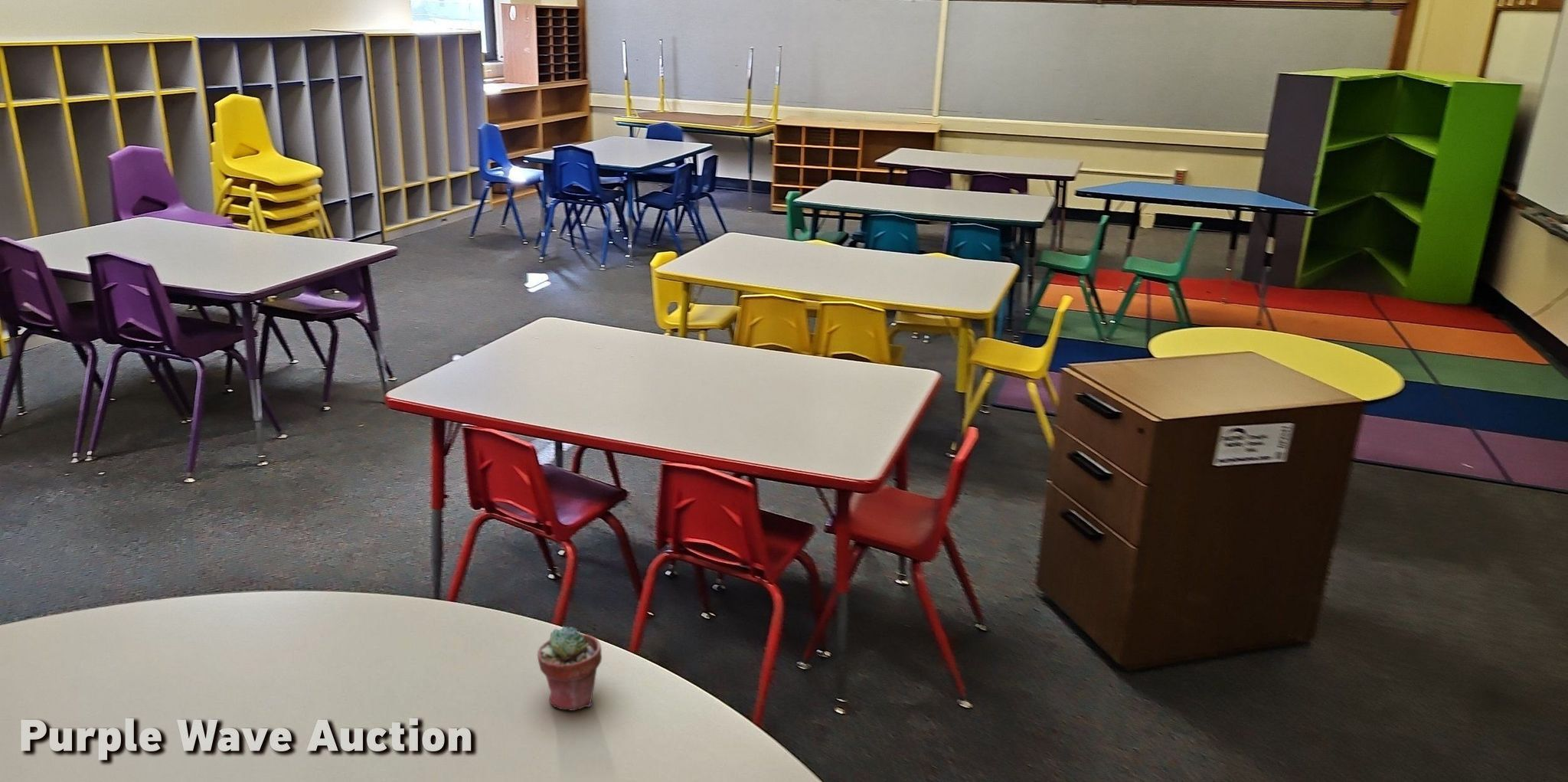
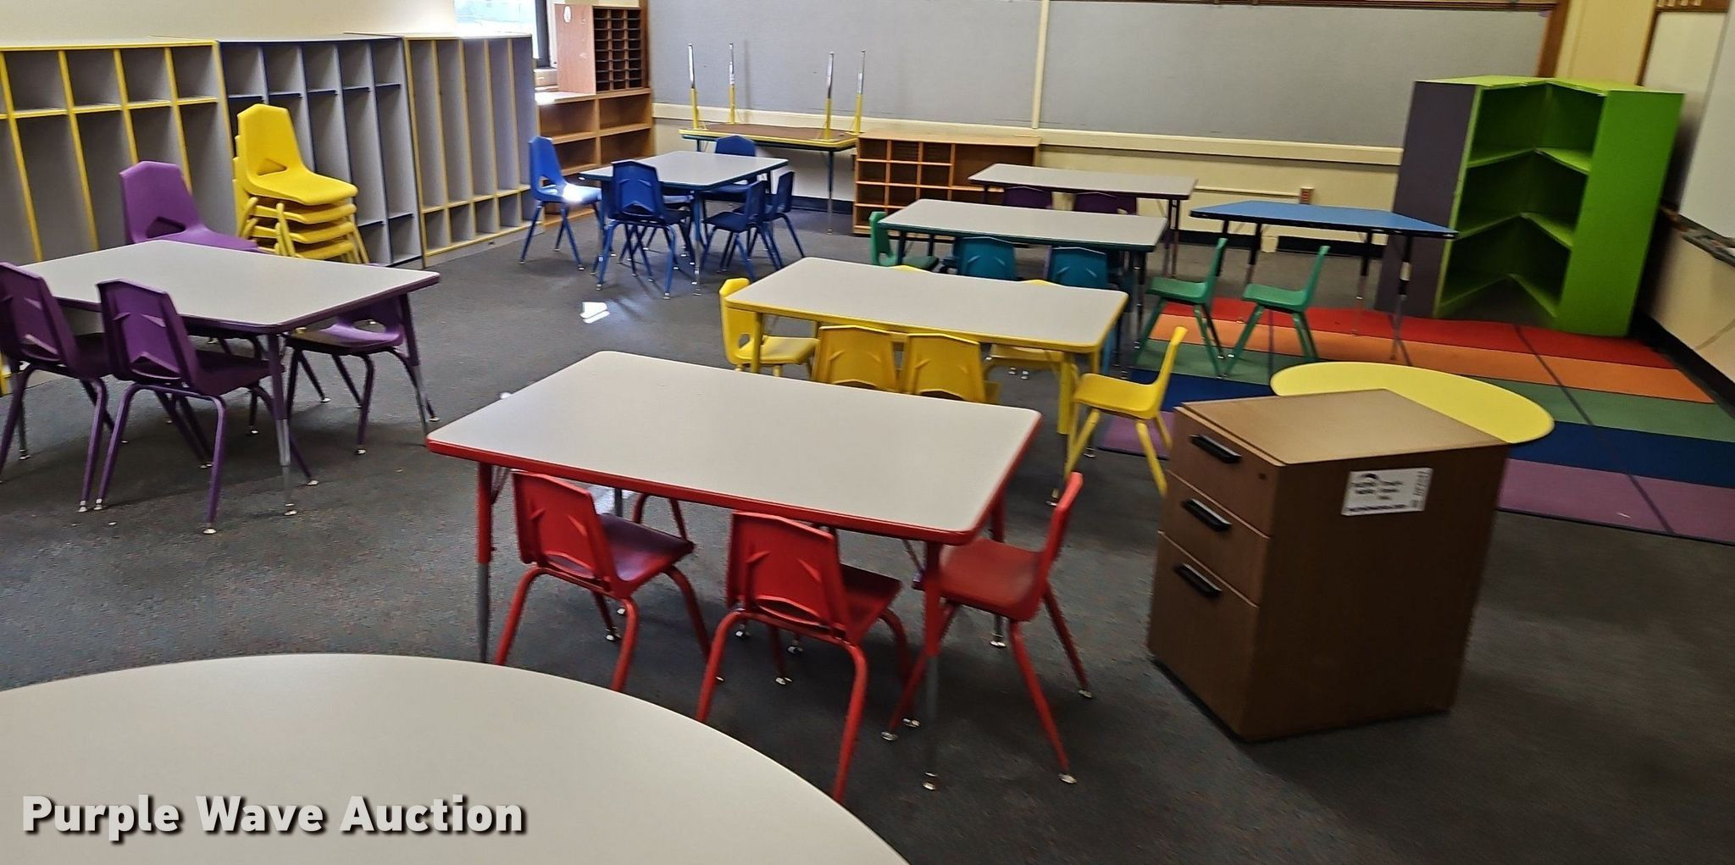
- potted succulent (570, 663)
